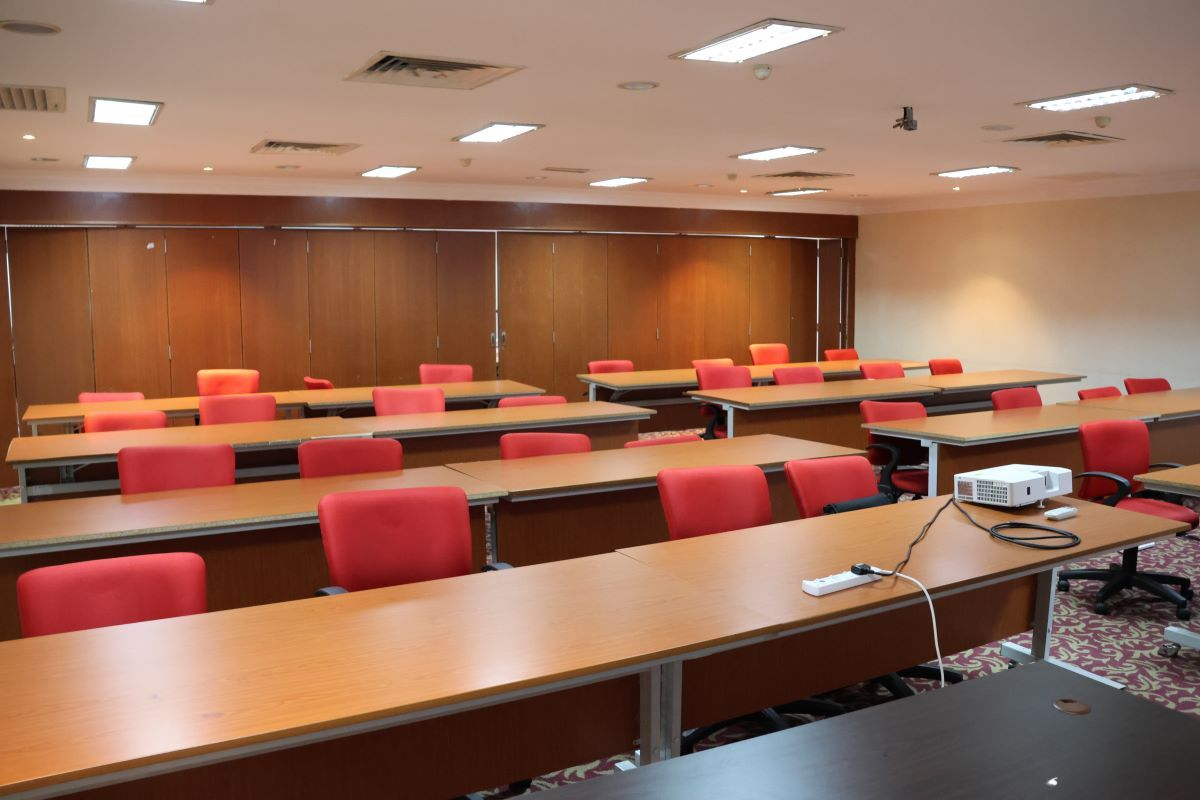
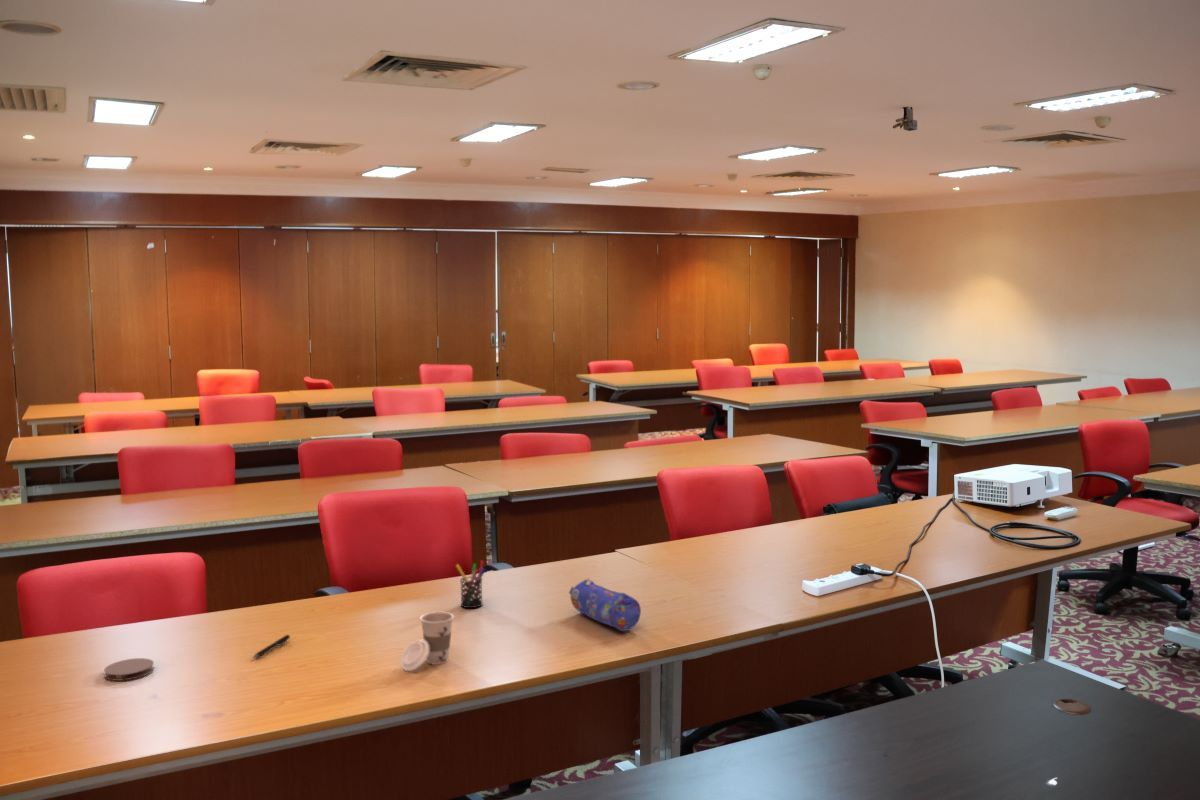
+ pen holder (473, 582)
+ cup (428, 641)
+ pencil case (604, 603)
+ coaster (129, 669)
+ pen (271, 646)
